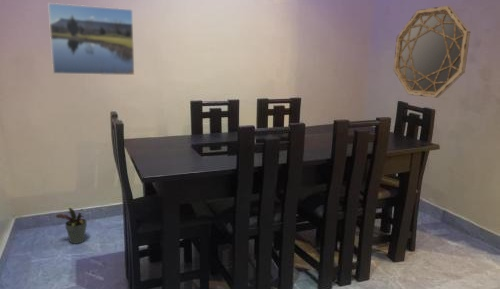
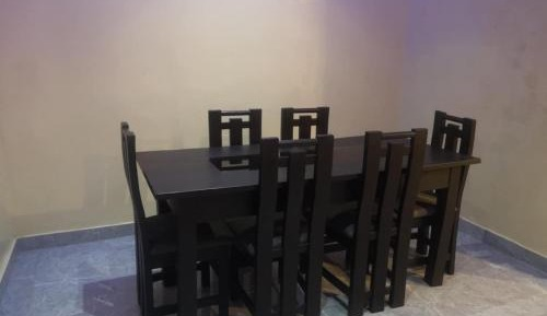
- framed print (93, 41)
- home mirror (427, 53)
- potted plant (72, 223)
